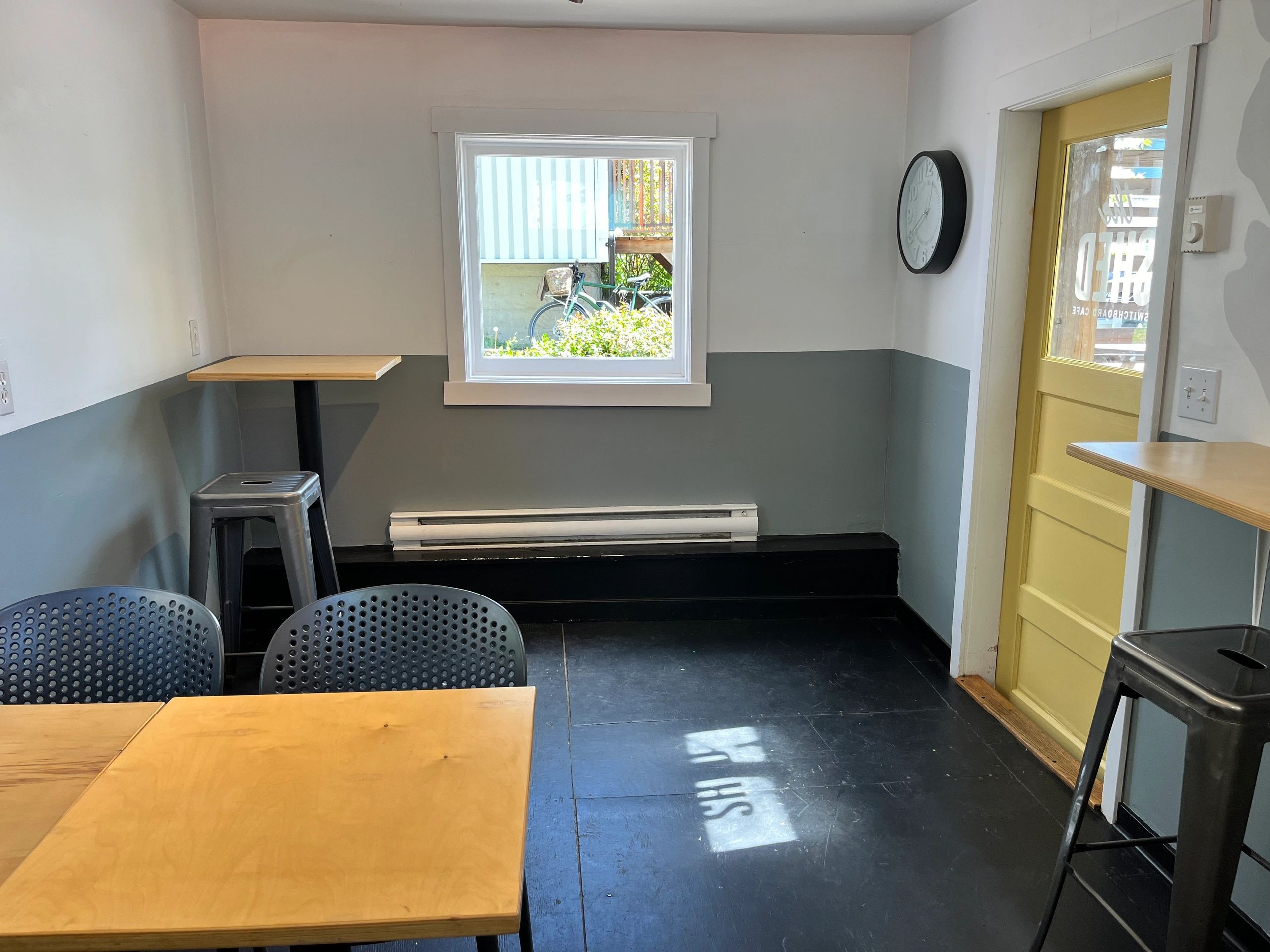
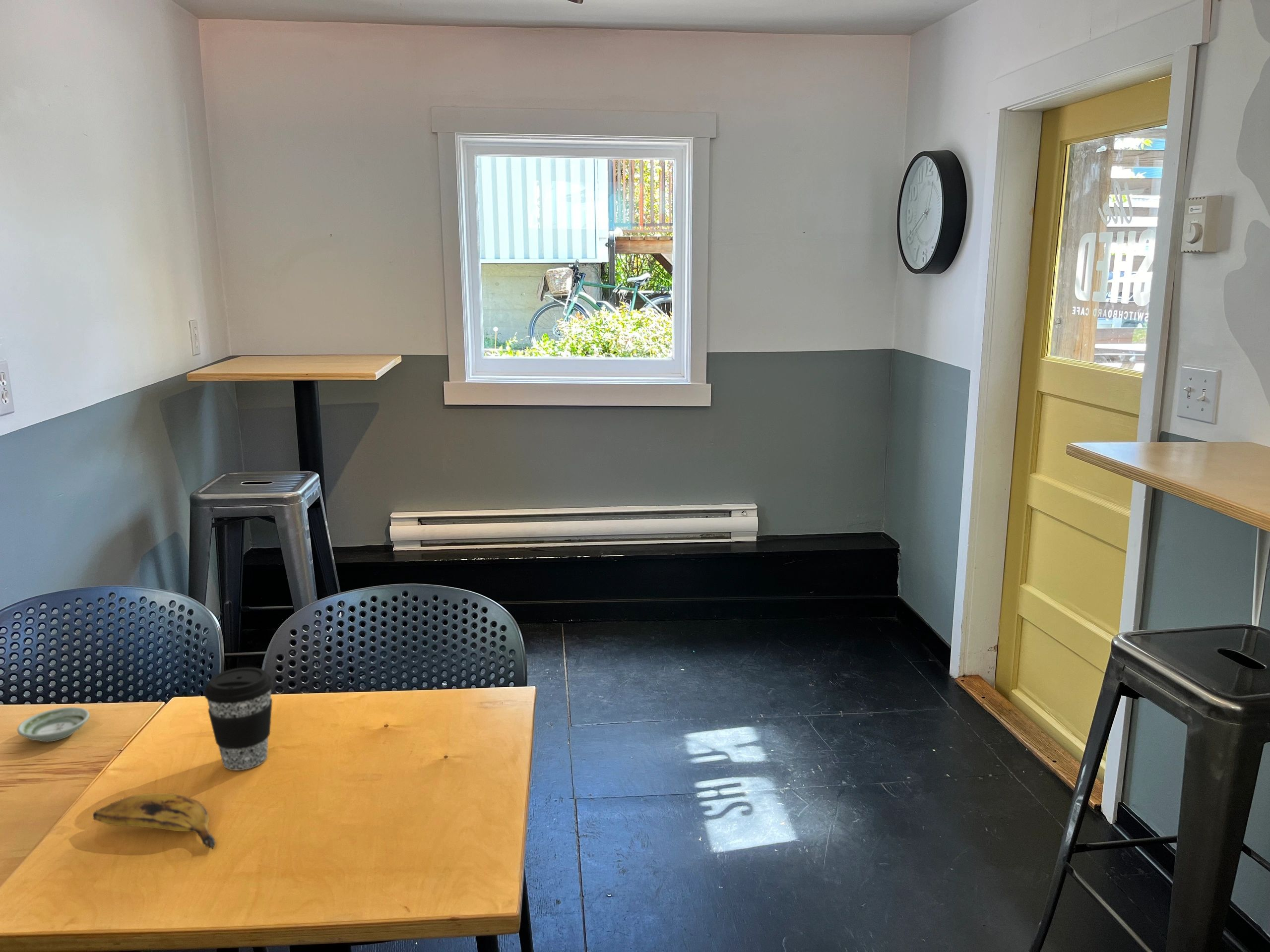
+ saucer (55, 727)
+ coffee cup (242, 719)
+ banana (163, 815)
